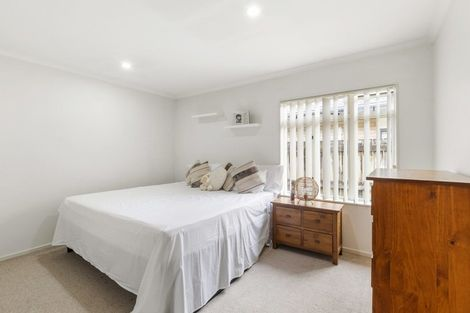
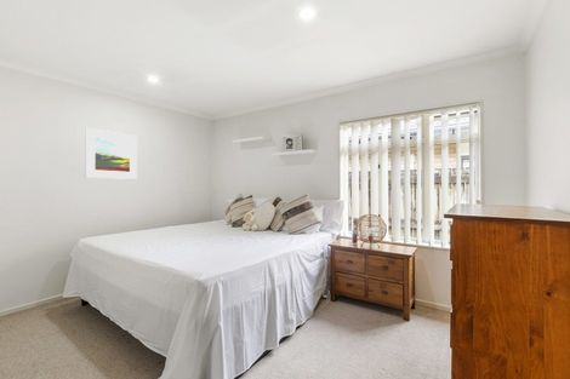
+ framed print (113, 155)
